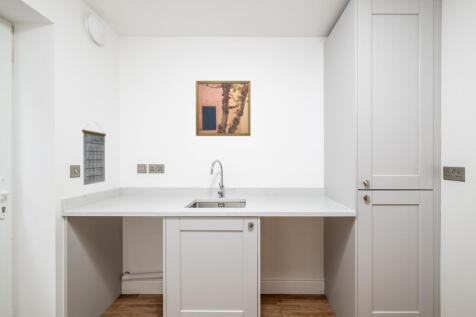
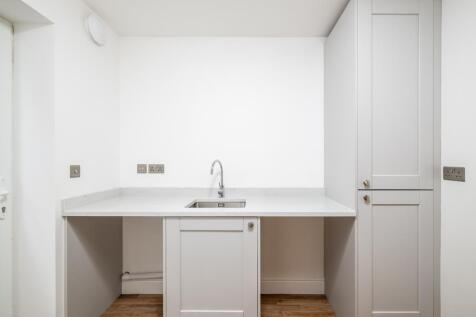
- calendar (94, 151)
- wall art (223, 108)
